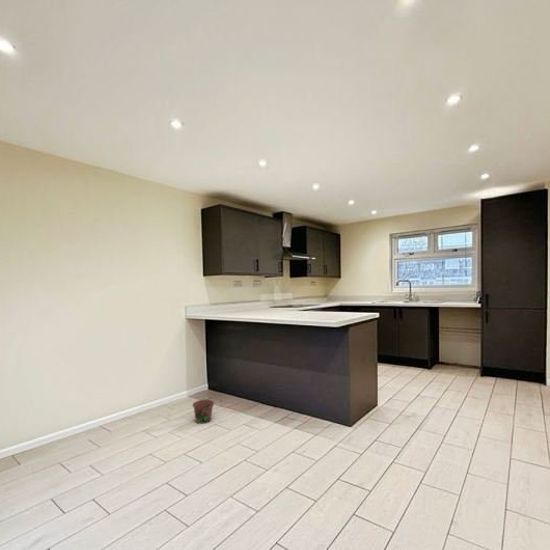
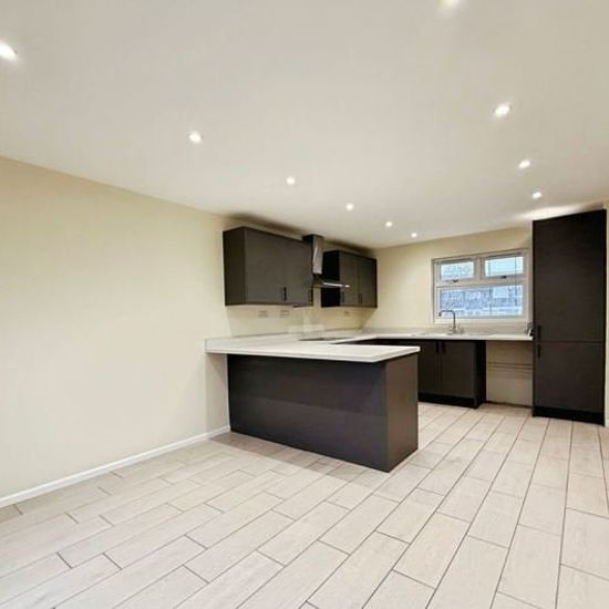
- planter (204, 411)
